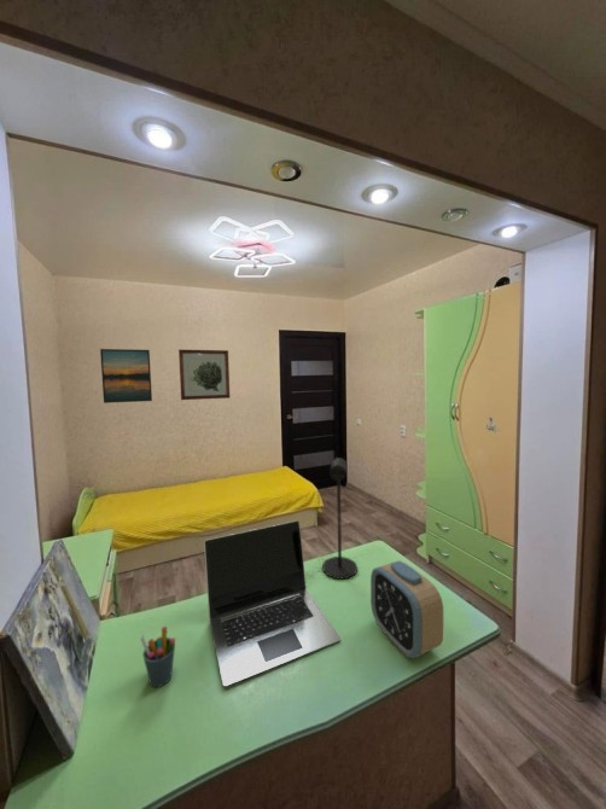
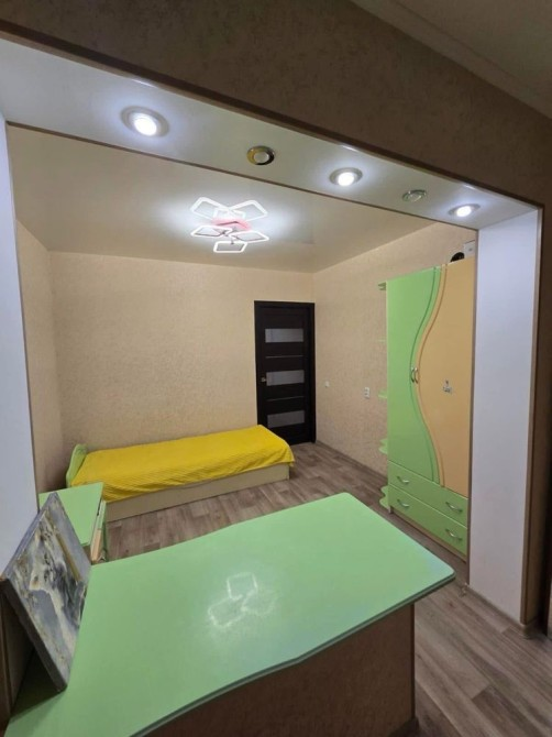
- desk lamp (338, 514)
- laptop (268, 587)
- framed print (127, 376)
- alarm clock (403, 605)
- wall art (204, 374)
- pen holder (159, 654)
